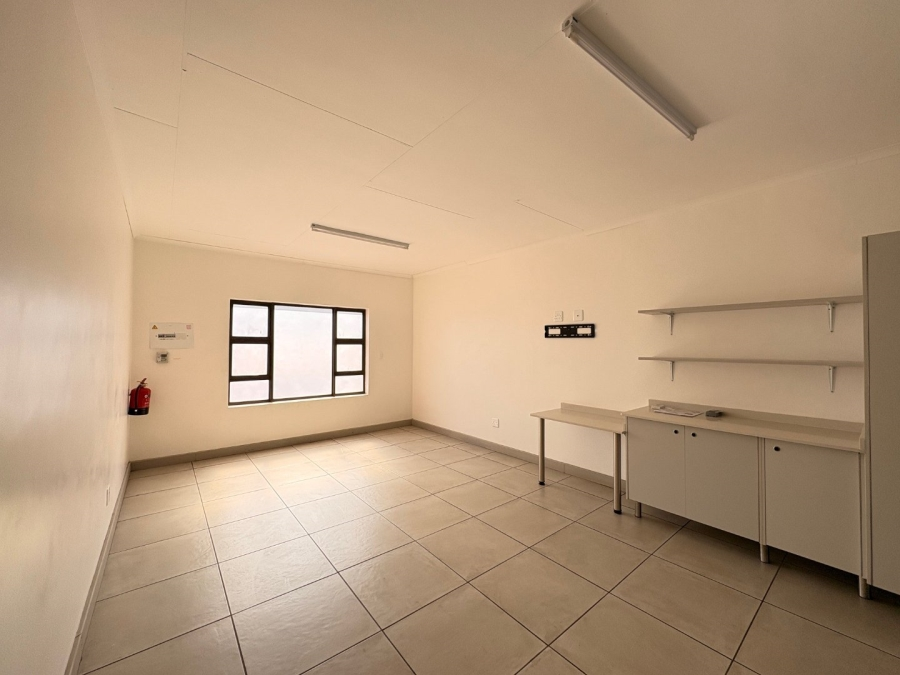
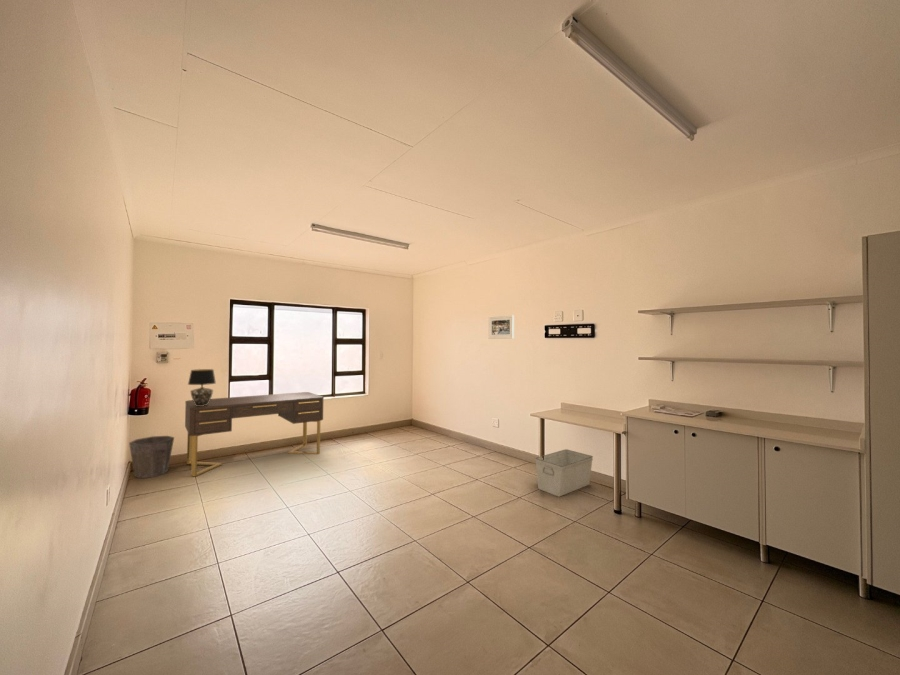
+ table lamp (202, 387)
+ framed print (500, 327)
+ waste bin (151, 456)
+ storage bin (564, 471)
+ desk (257, 415)
